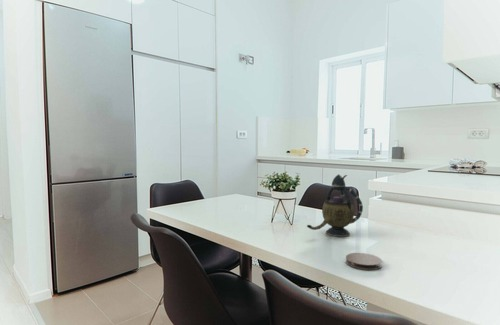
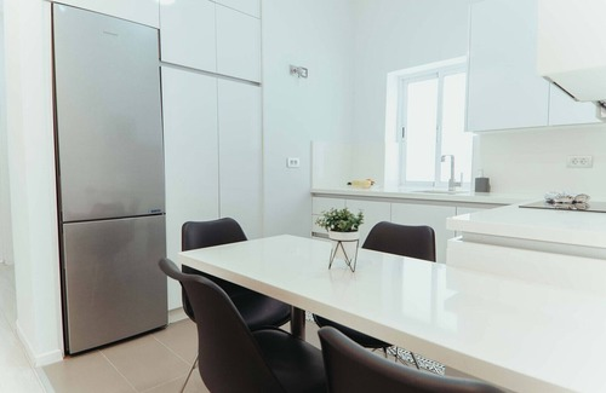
- teapot (331, 205)
- coaster (363, 260)
